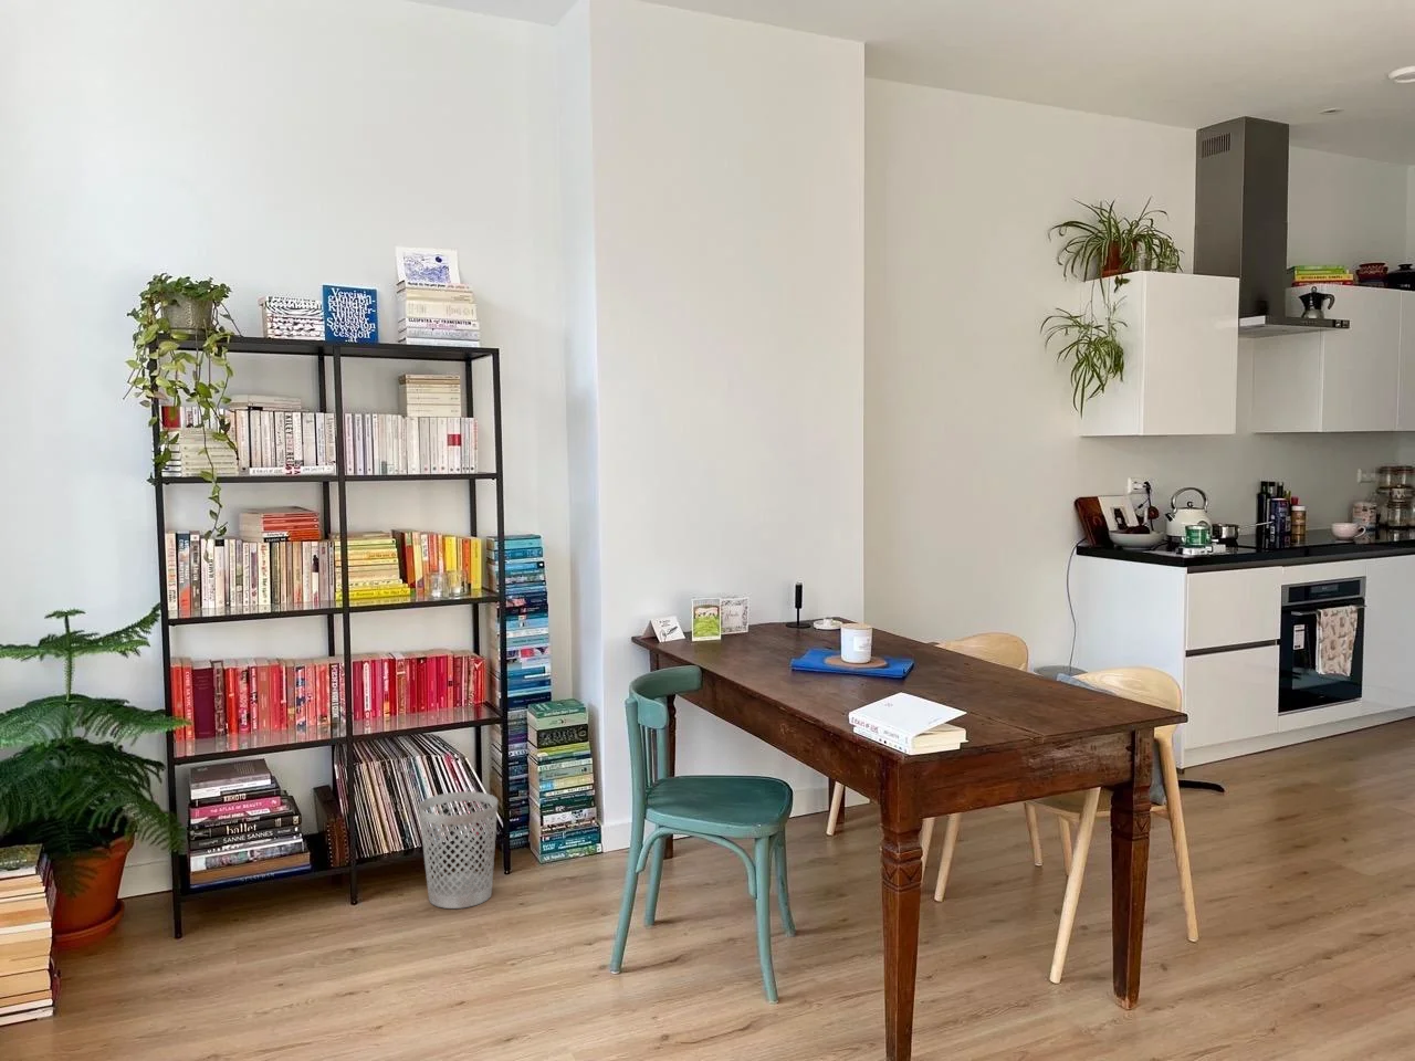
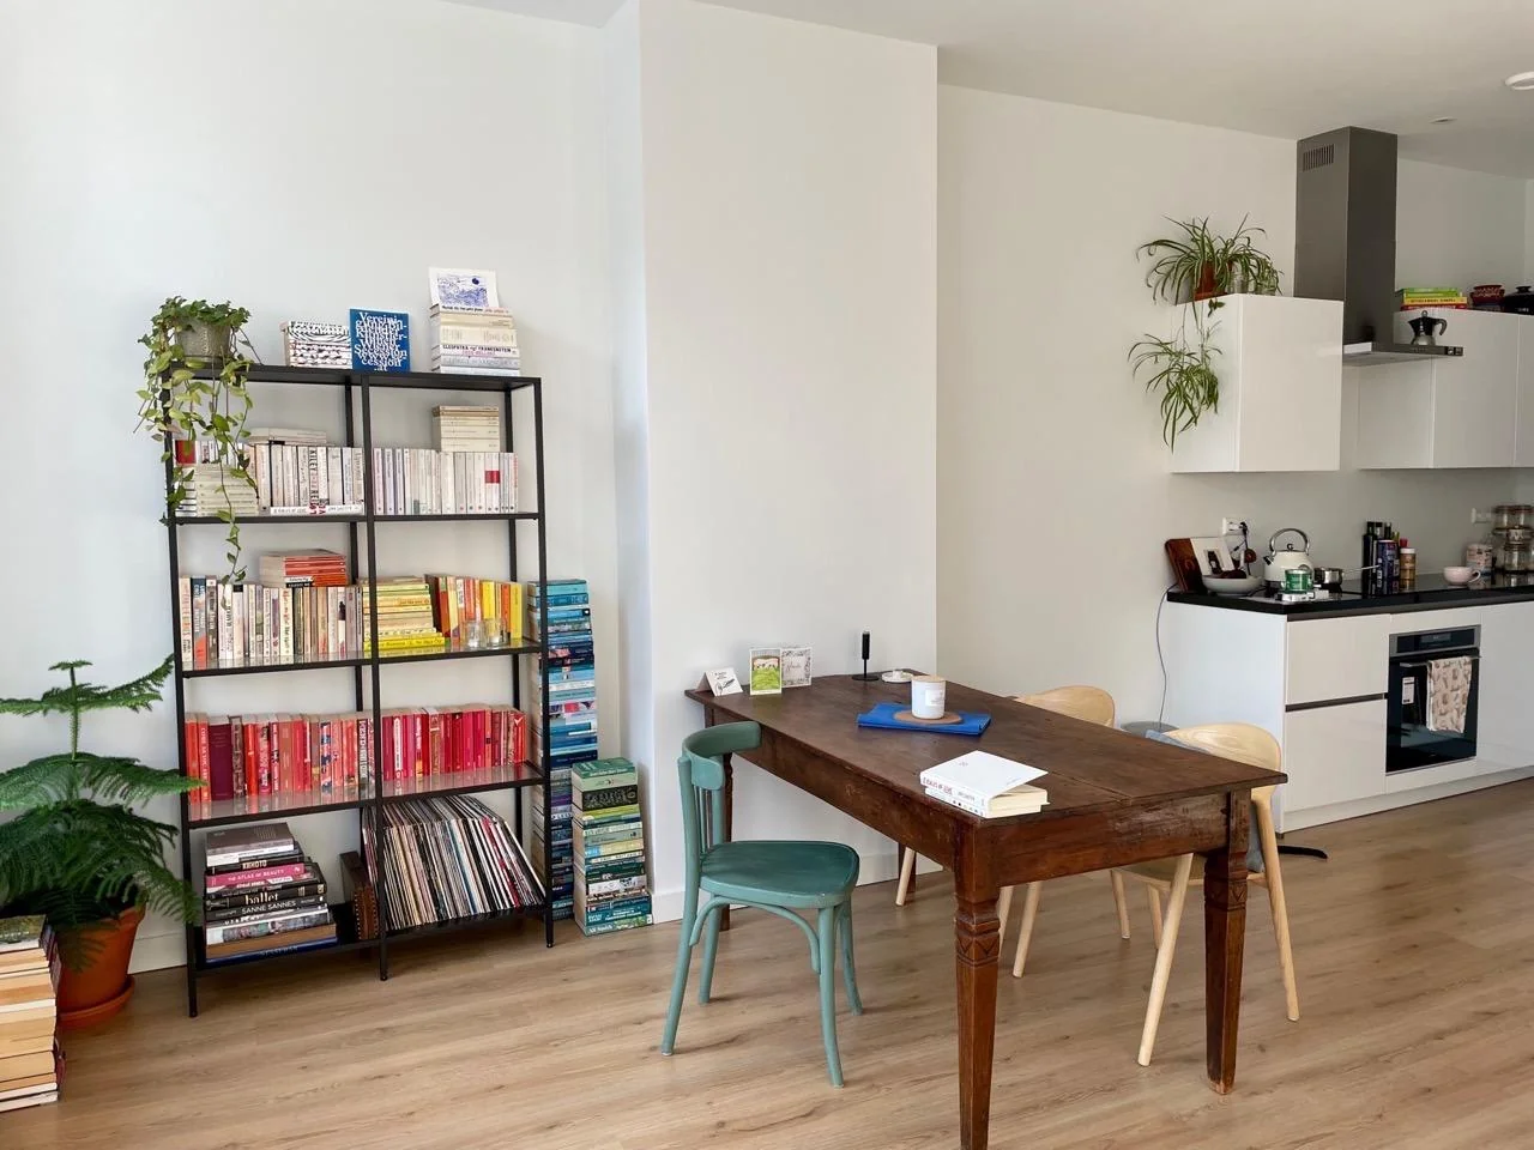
- wastebasket (459, 849)
